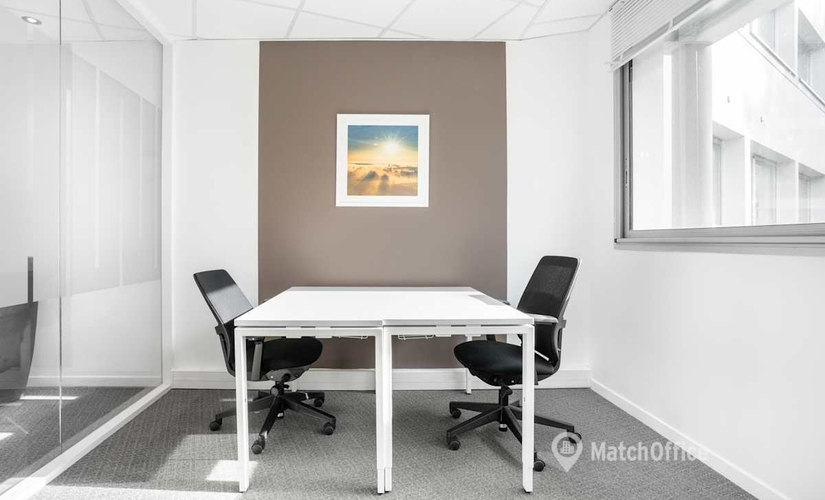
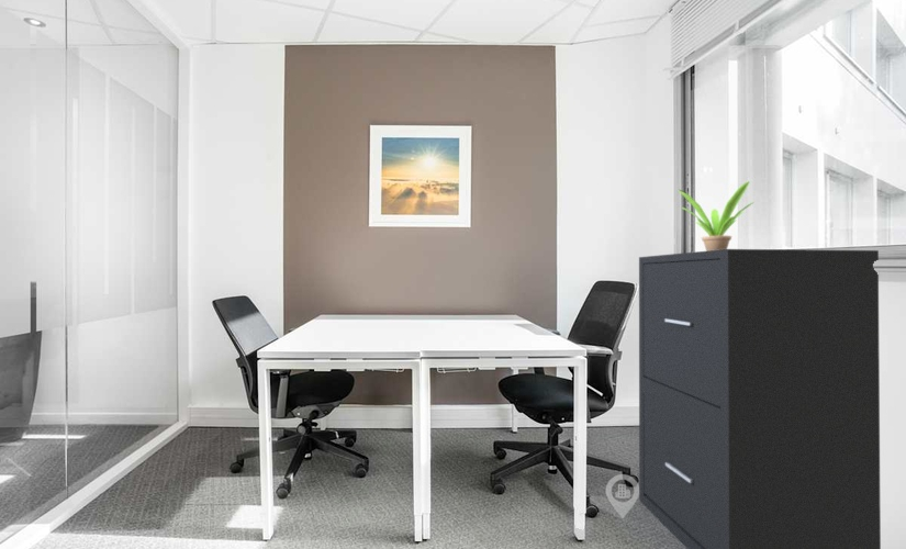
+ filing cabinet (740, 393)
+ potted plant (714, 222)
